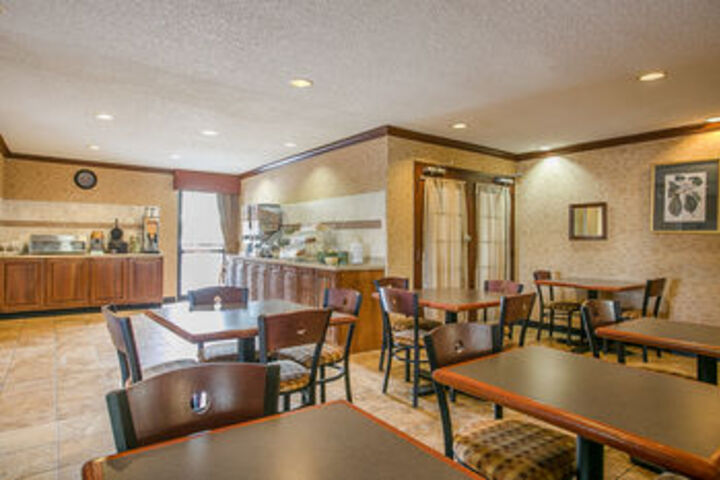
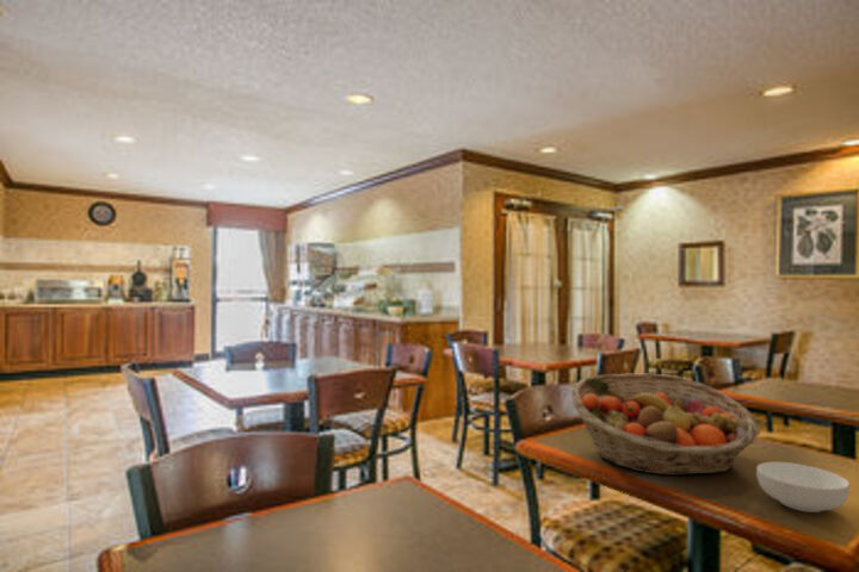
+ cereal bowl (801, 489)
+ fruit basket (659, 419)
